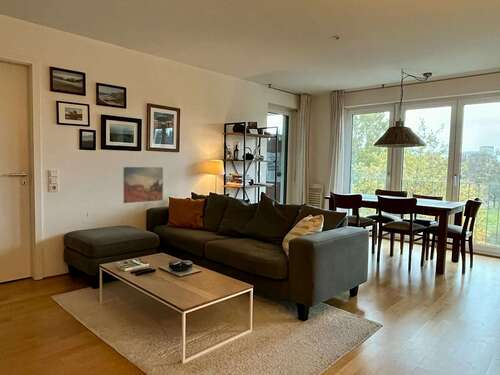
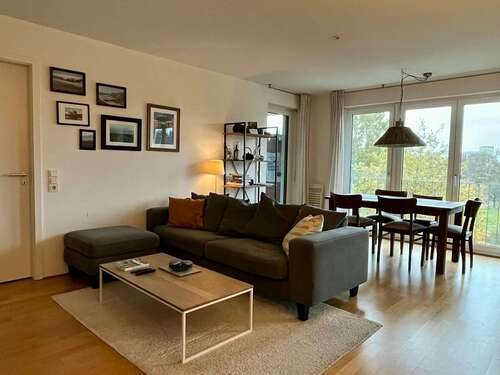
- wall art (144, 184)
